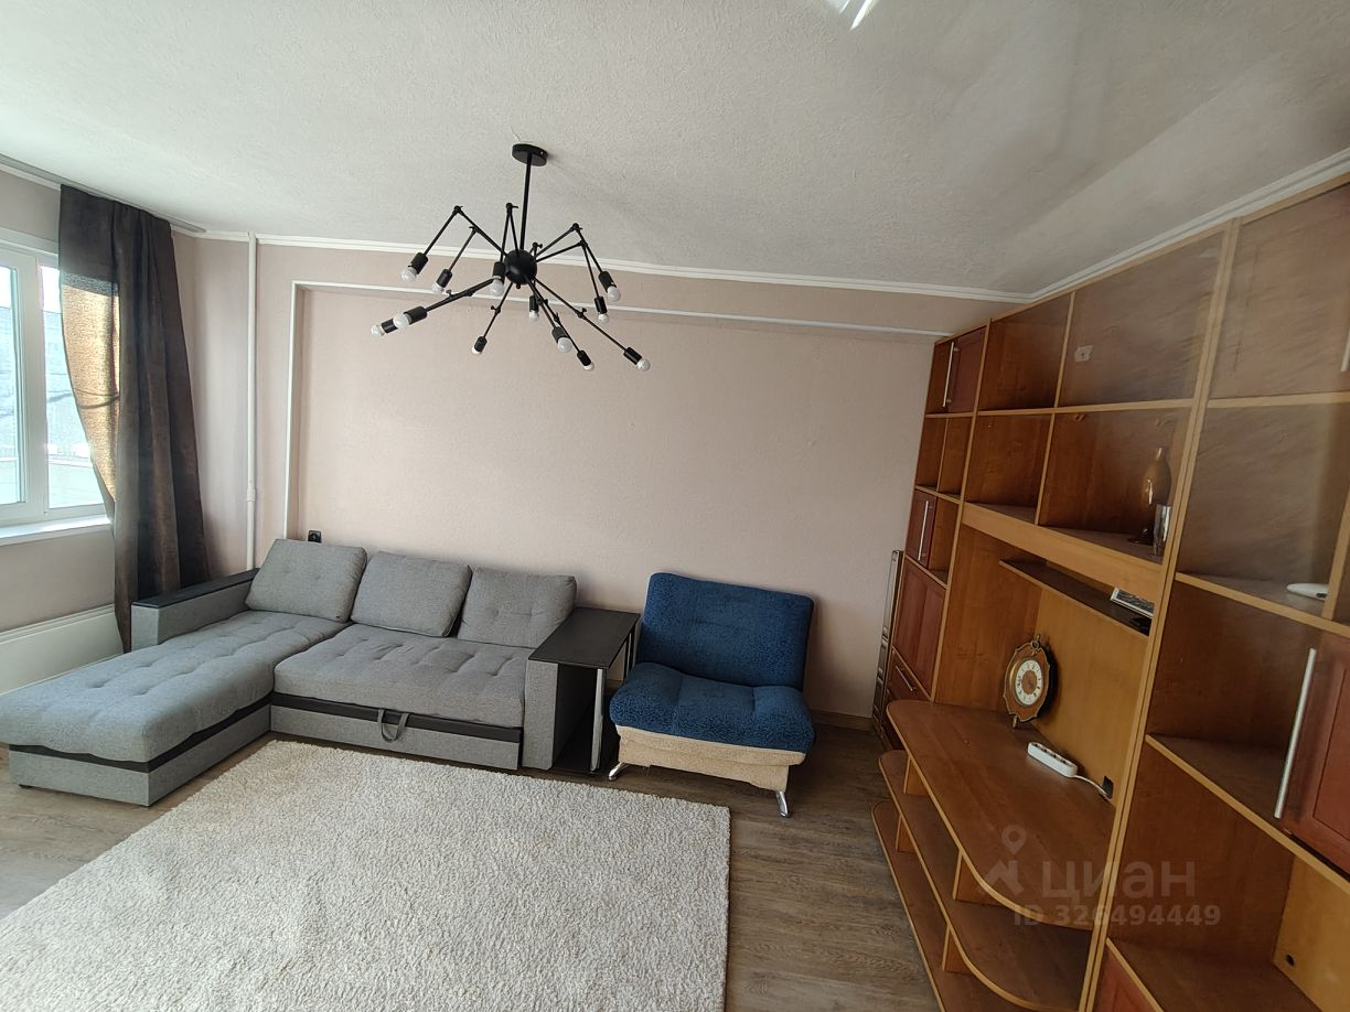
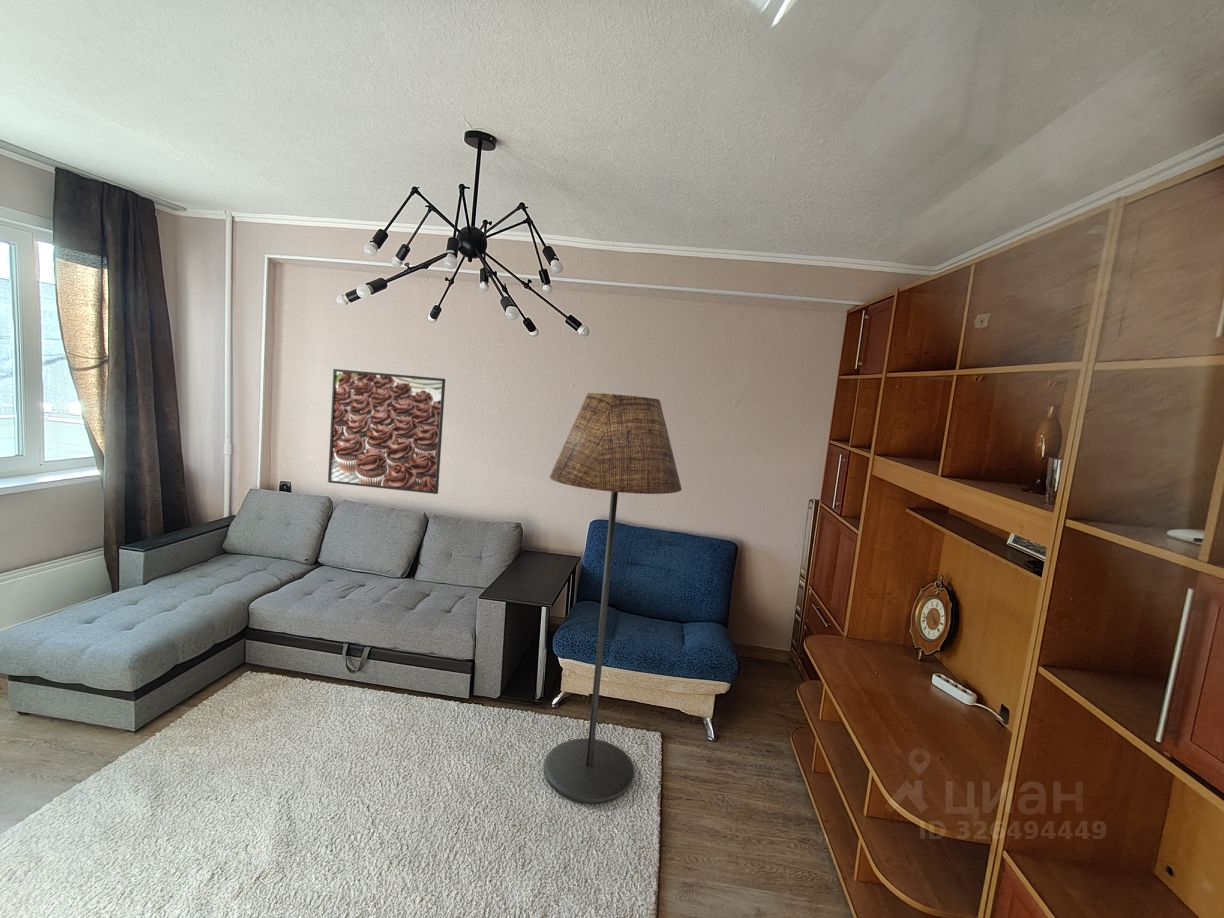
+ floor lamp (605, 588)
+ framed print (385, 431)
